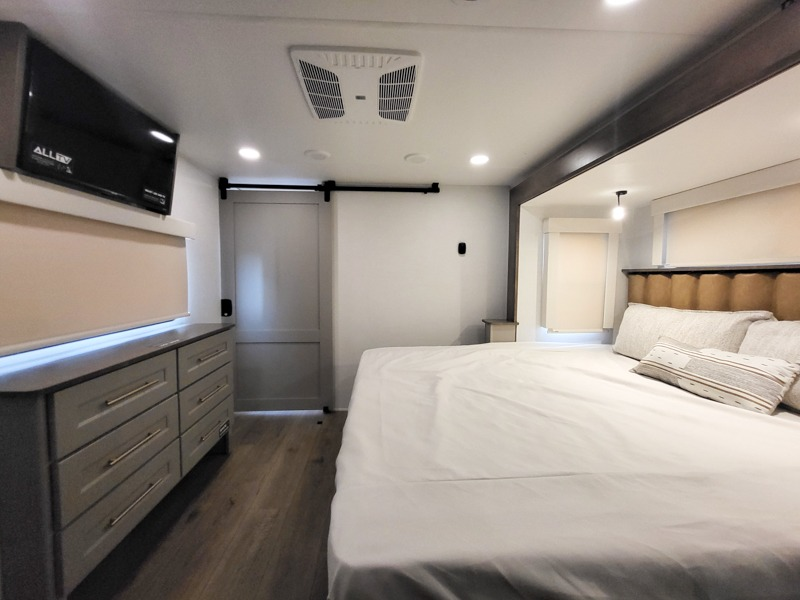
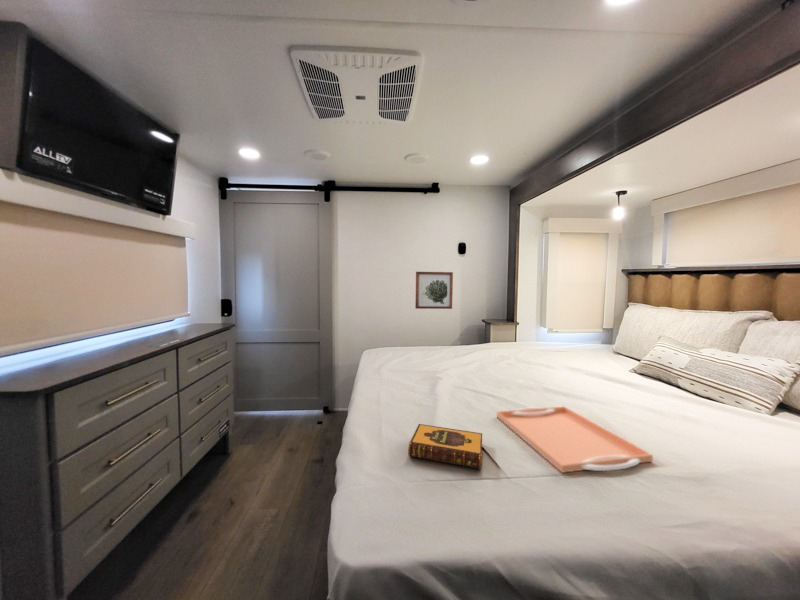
+ wall art (434, 290)
+ serving tray (563, 432)
+ hardback book (446, 445)
